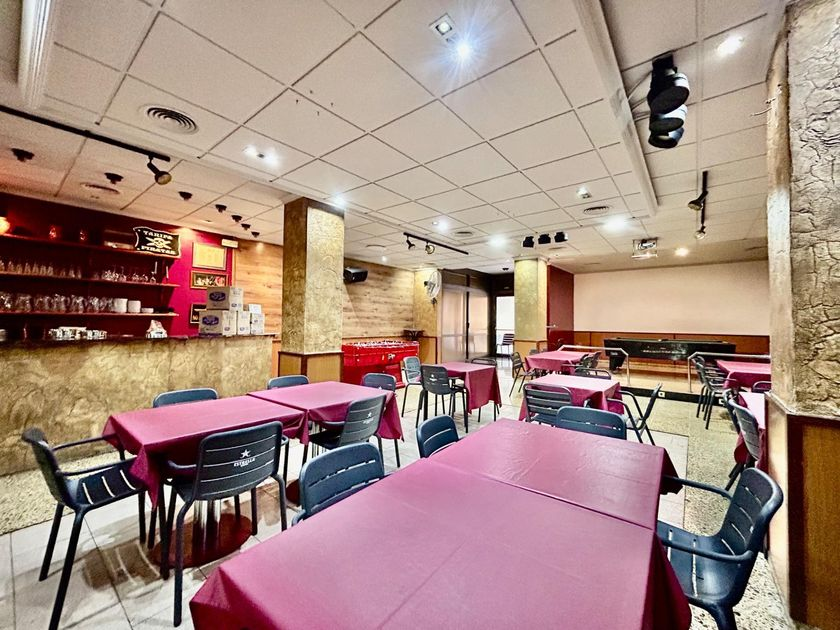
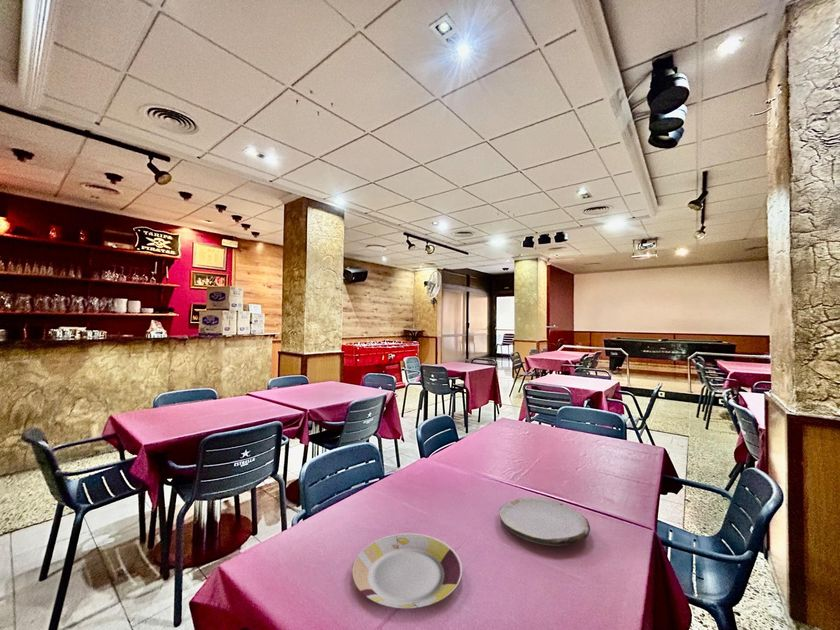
+ plate (542, 520)
+ plate (407, 569)
